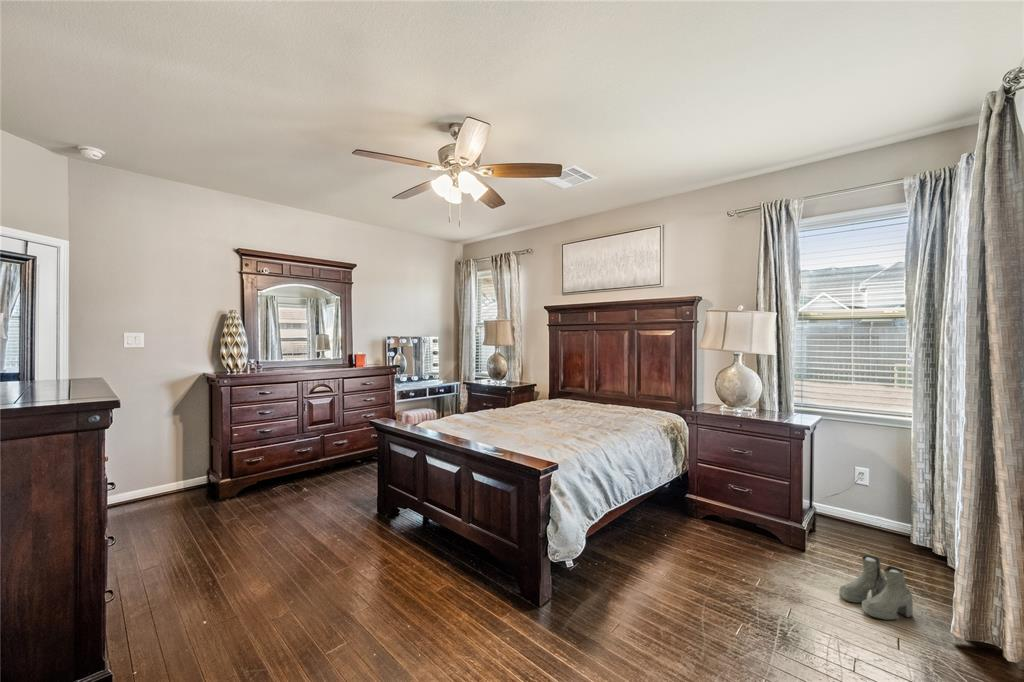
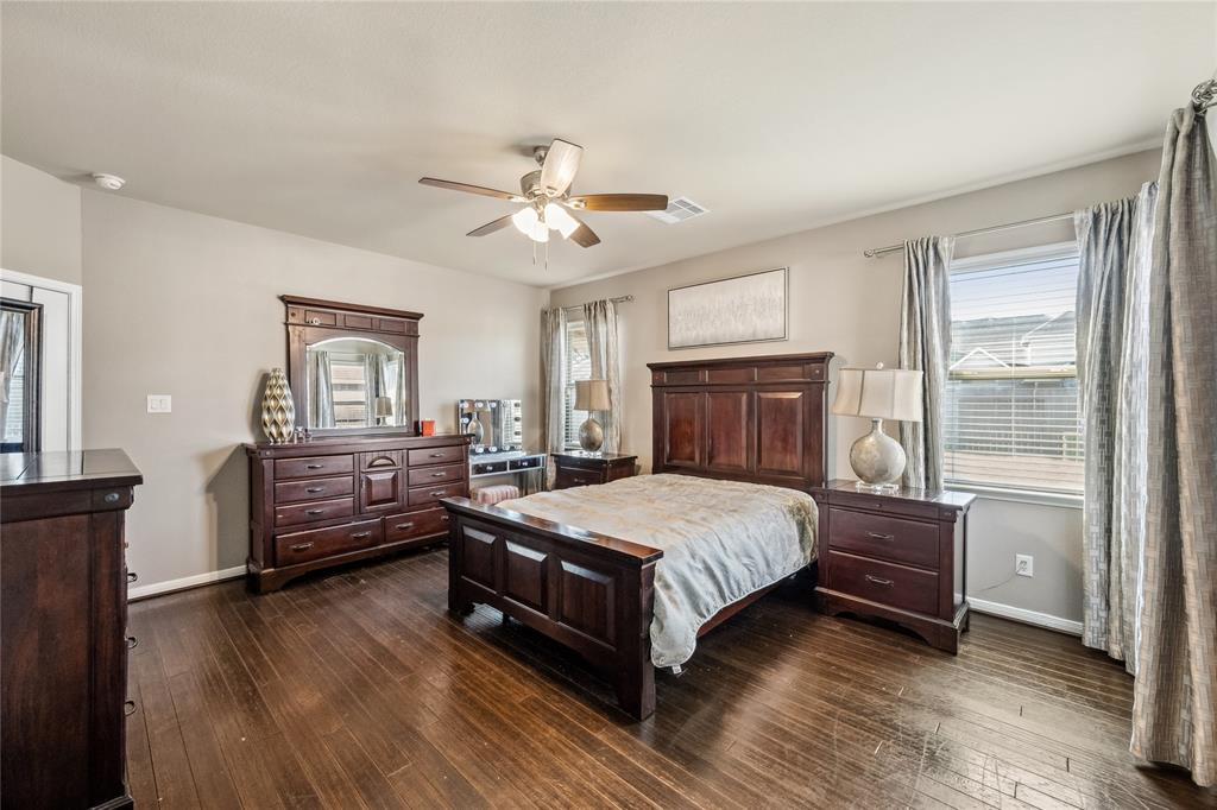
- boots (875, 584)
